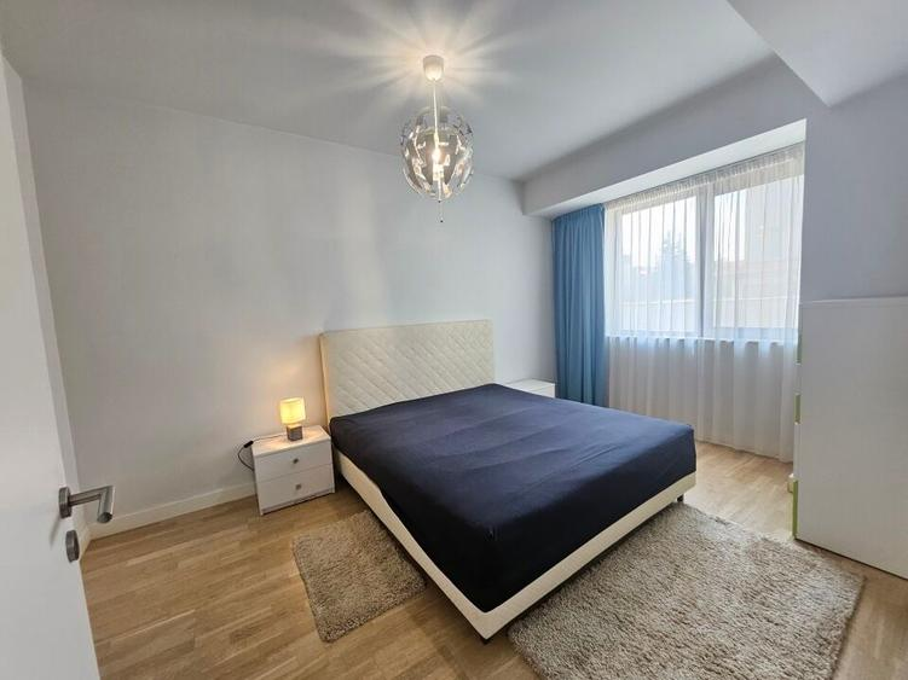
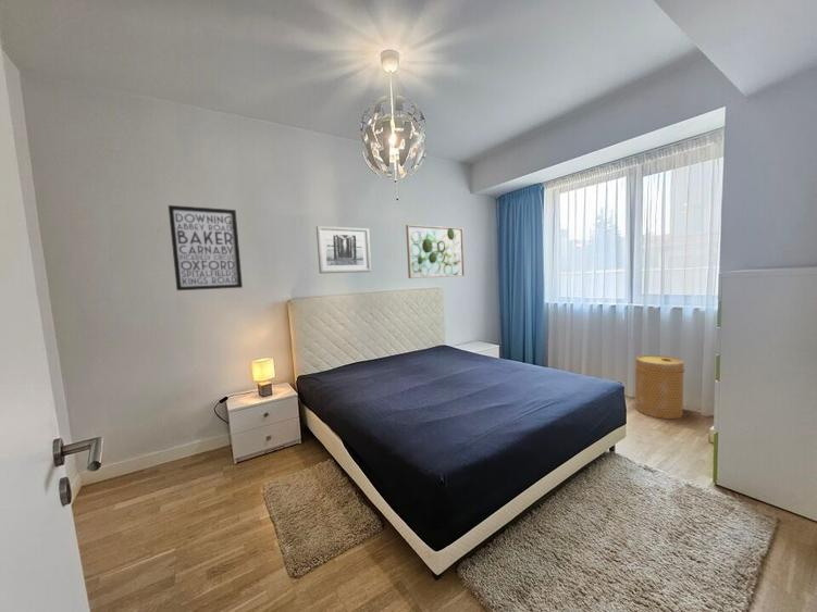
+ basket (658, 385)
+ wall art (437, 251)
+ wall art (345, 250)
+ wall art (207, 248)
